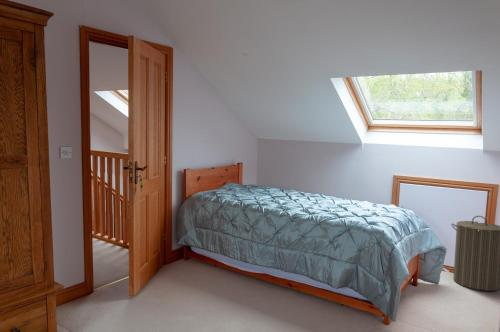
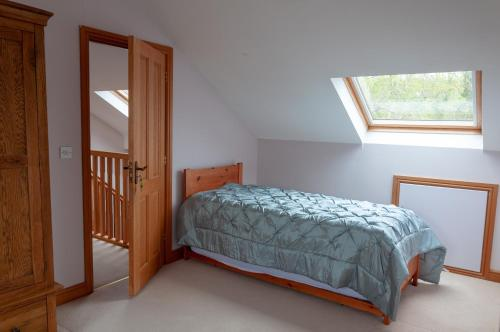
- laundry hamper (478, 249)
